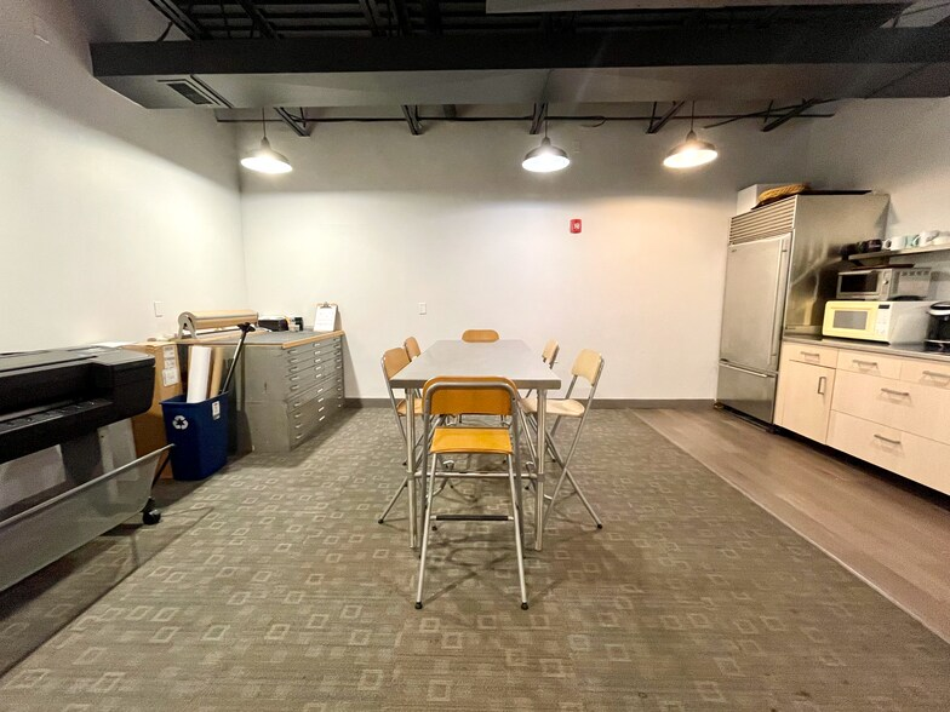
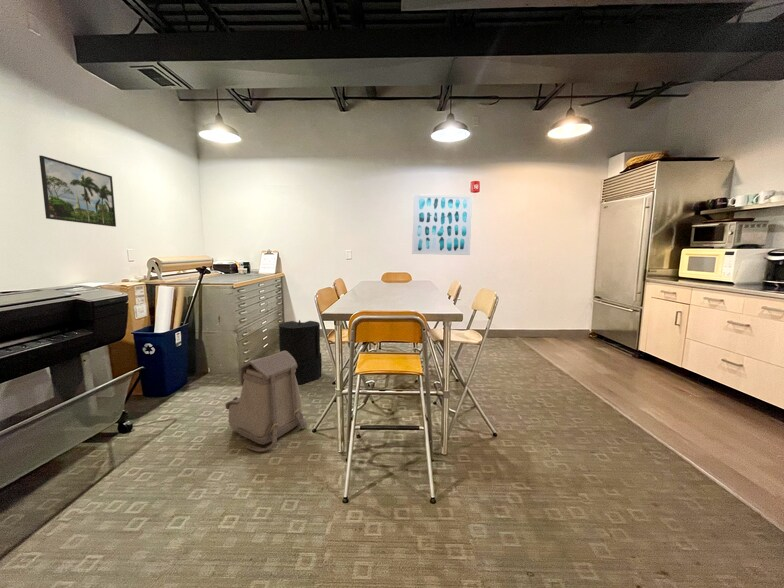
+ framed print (82, 195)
+ wall art (441, 225)
+ trash can (300, 348)
+ backpack (268, 392)
